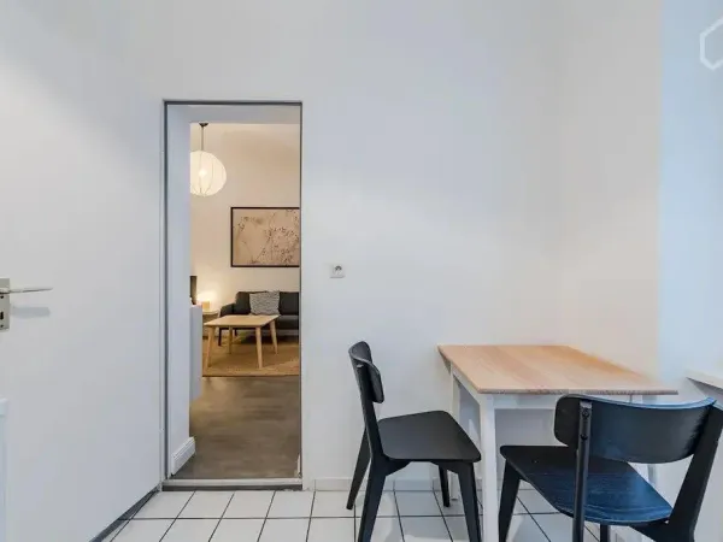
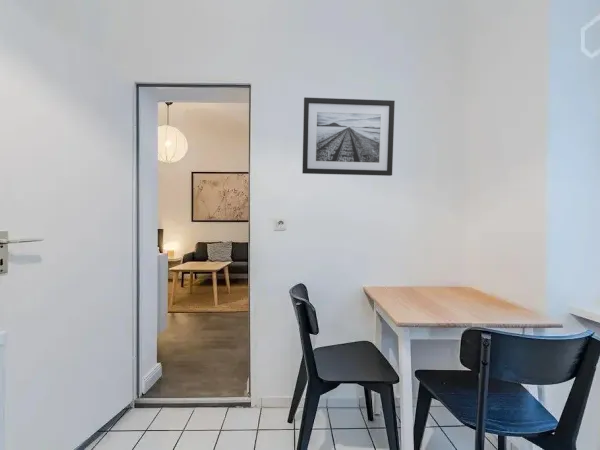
+ wall art (348, 137)
